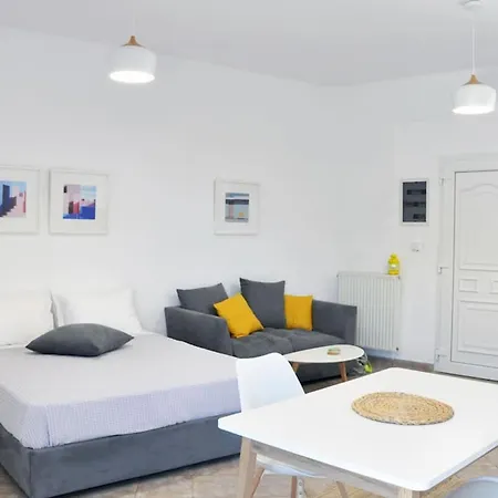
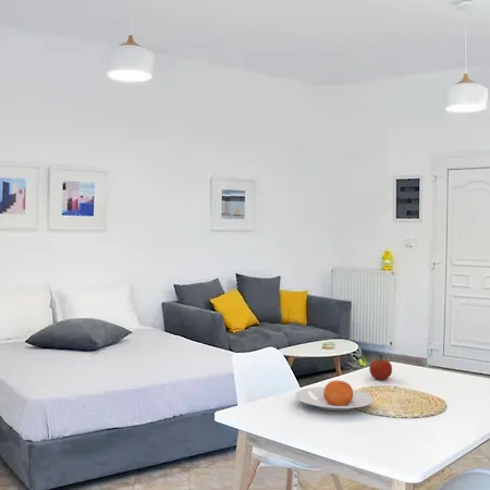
+ plate (333, 393)
+ fruit (380, 367)
